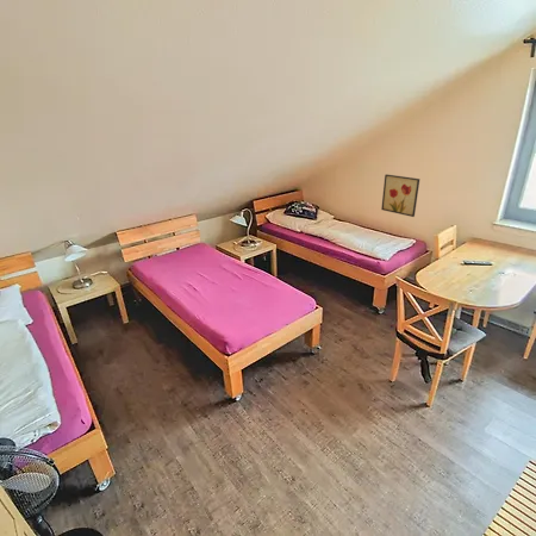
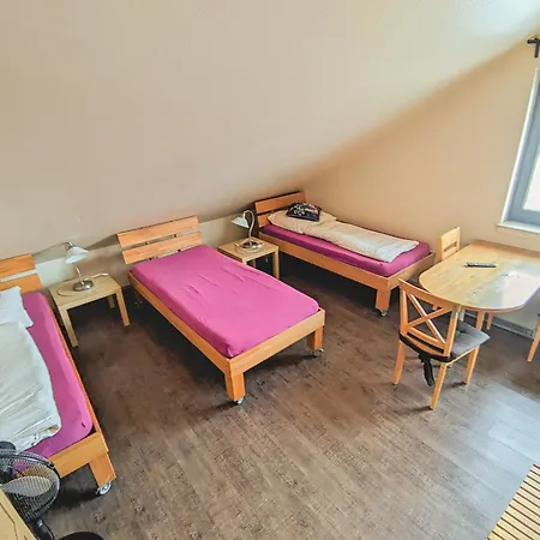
- wall art (399, 194)
